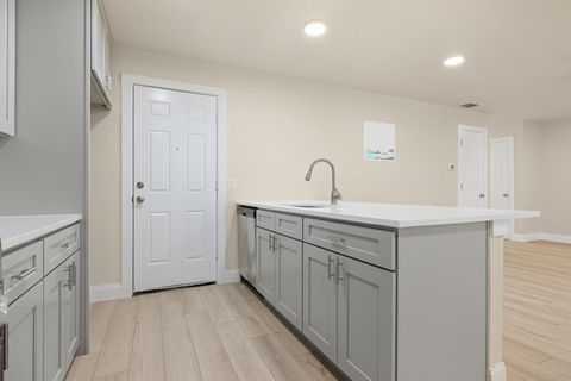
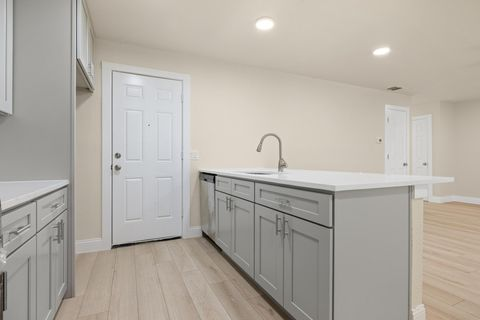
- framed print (379, 140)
